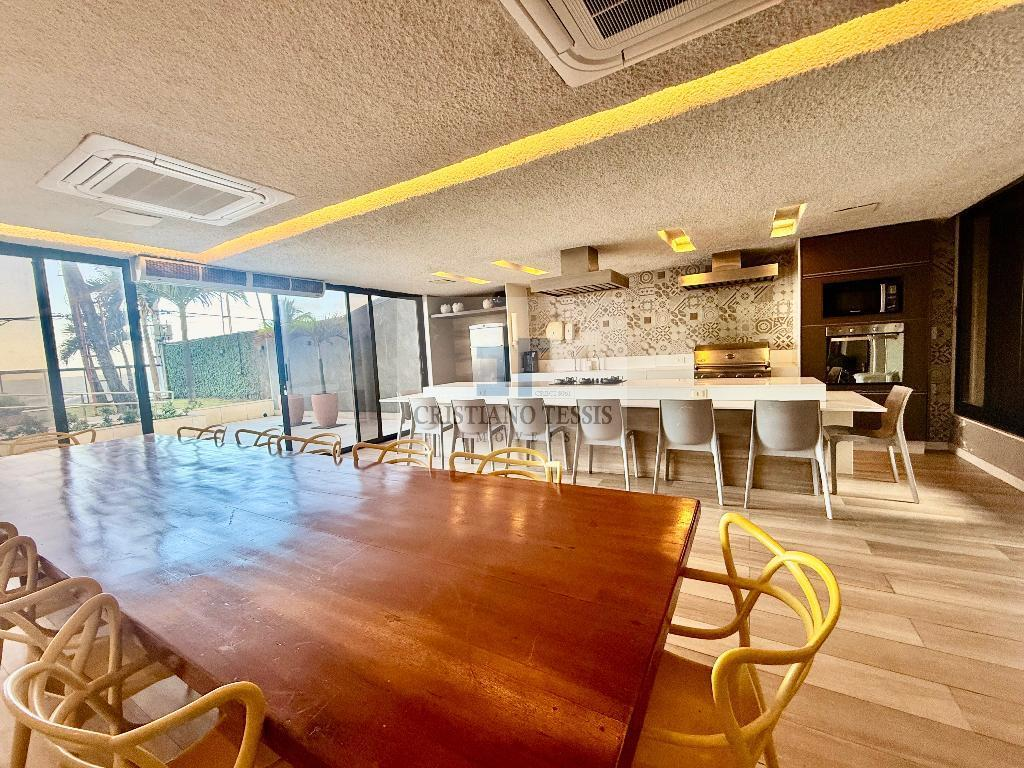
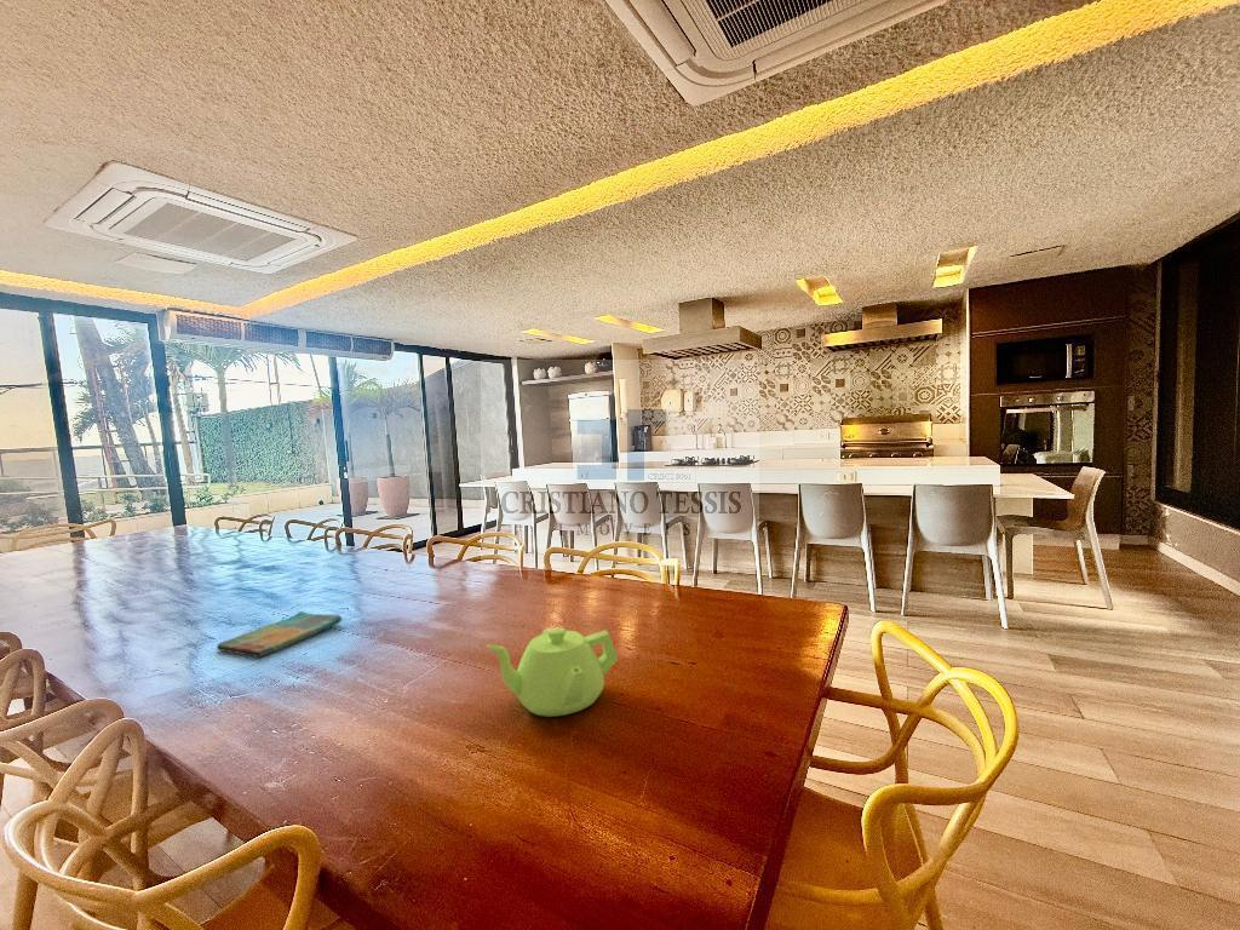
+ teapot (556, 666)
+ dish towel (282, 631)
